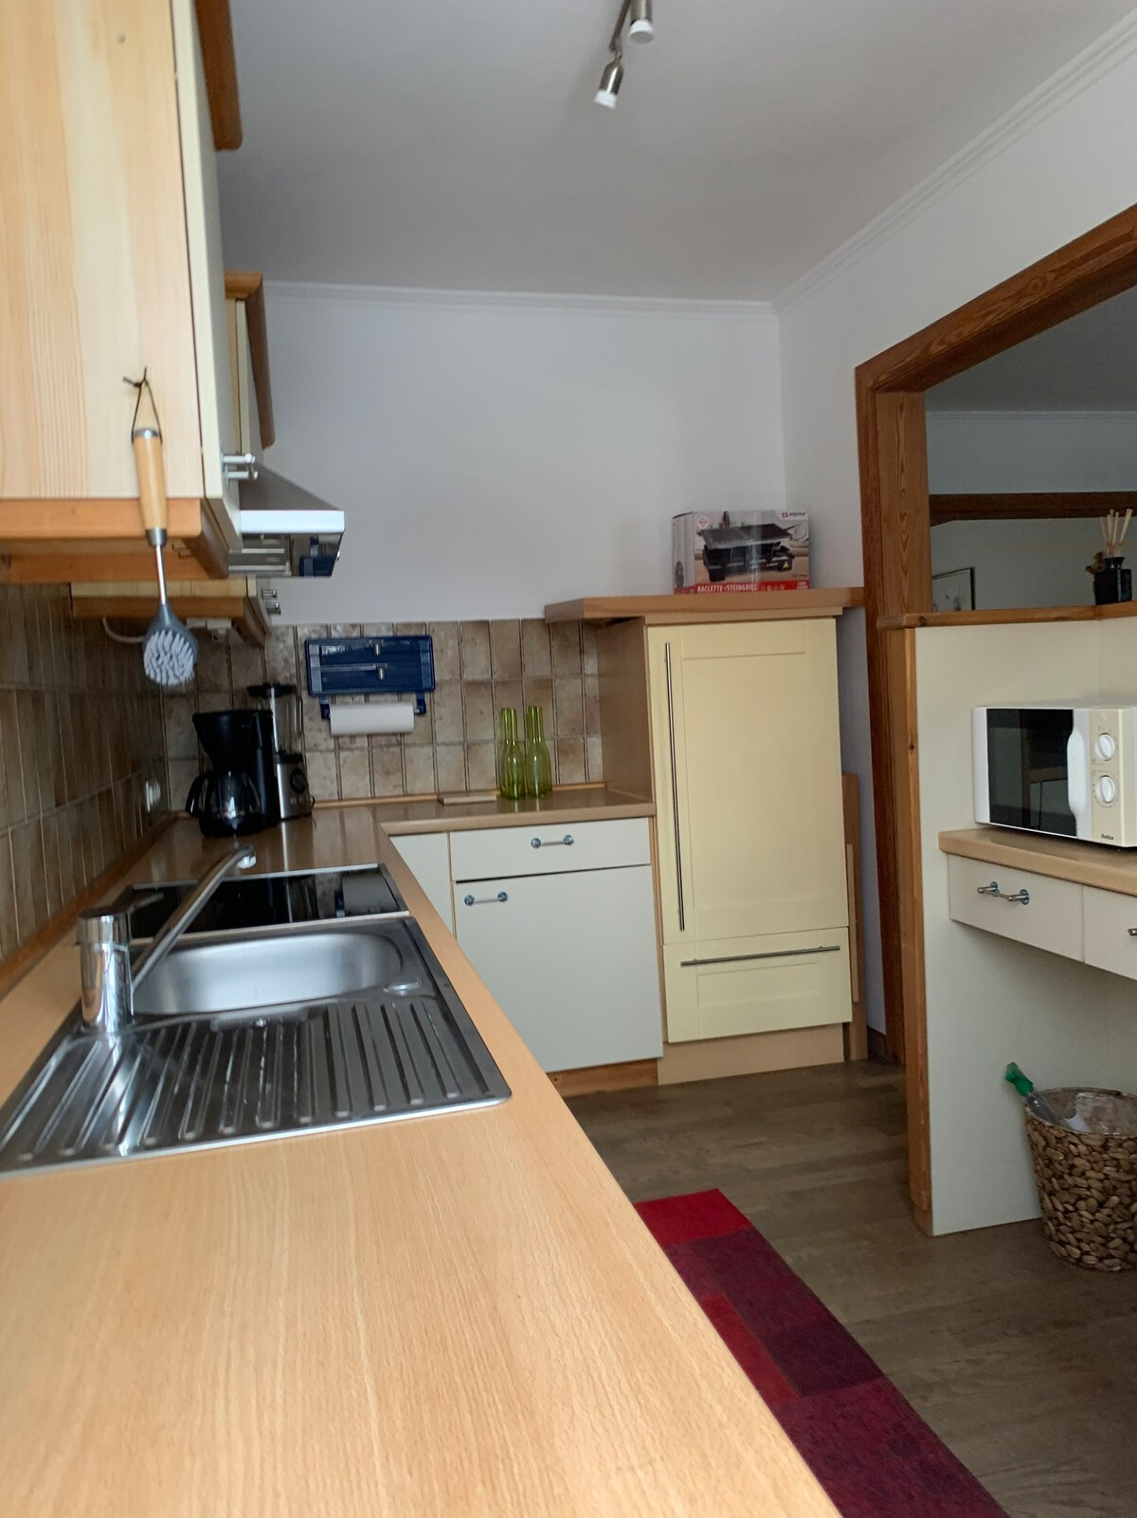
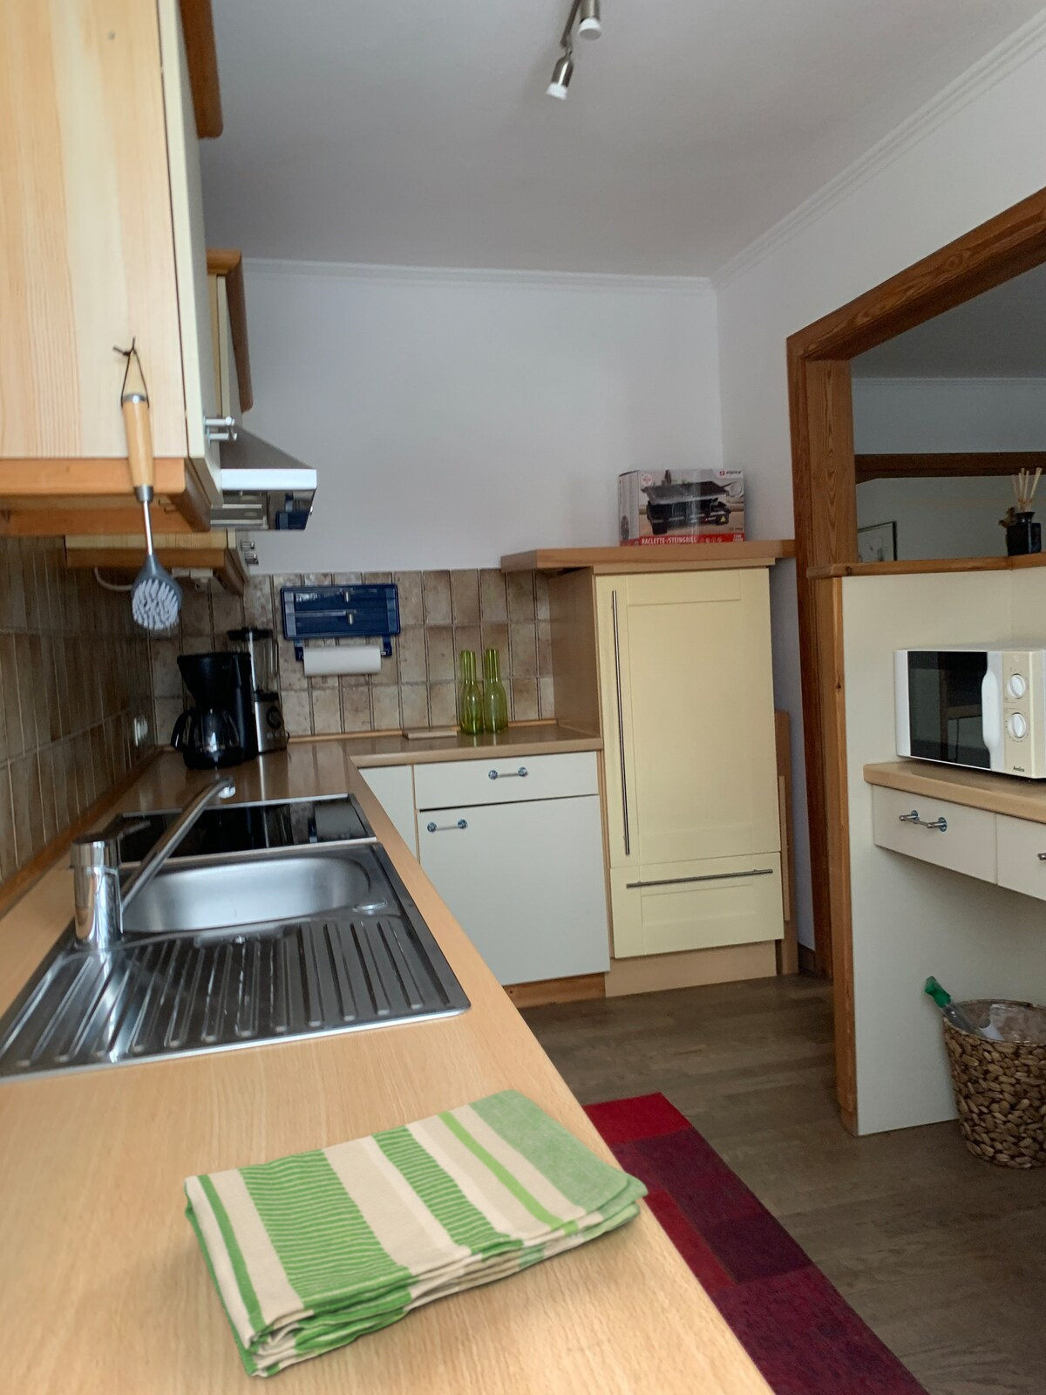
+ dish towel (408, 1196)
